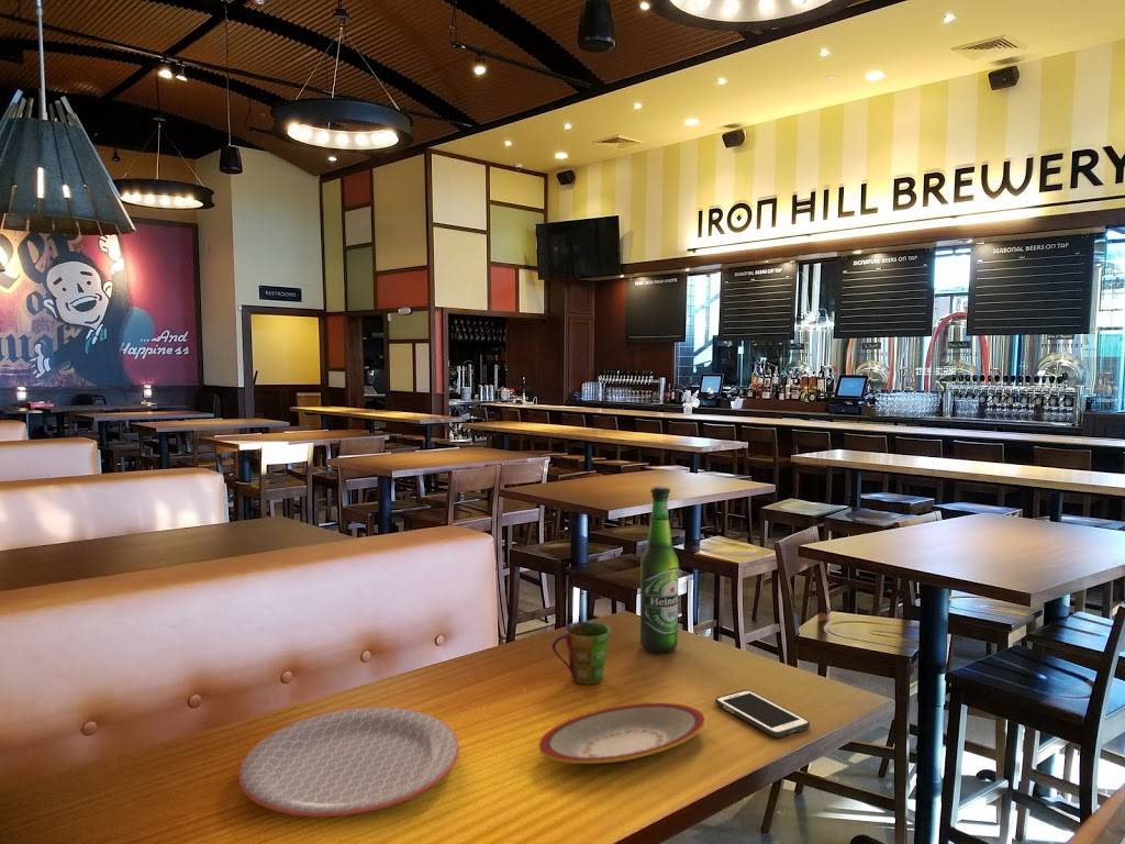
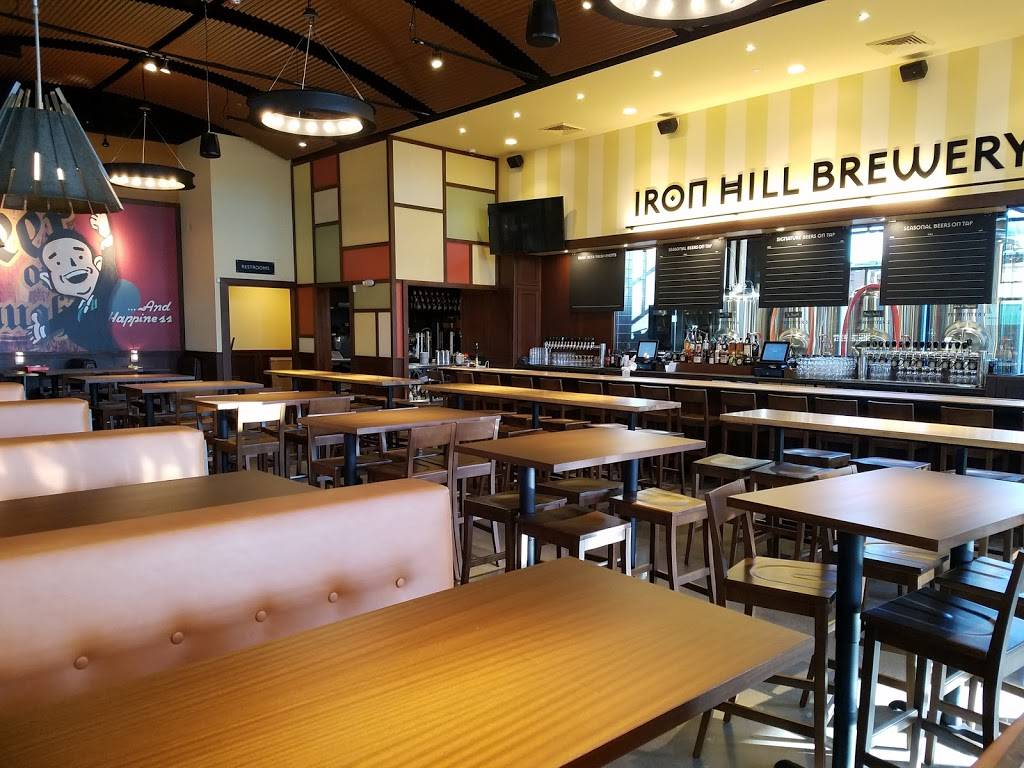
- plate (624, 737)
- plate (353, 760)
- cup (580, 654)
- beer bottle (659, 568)
- cell phone (760, 712)
